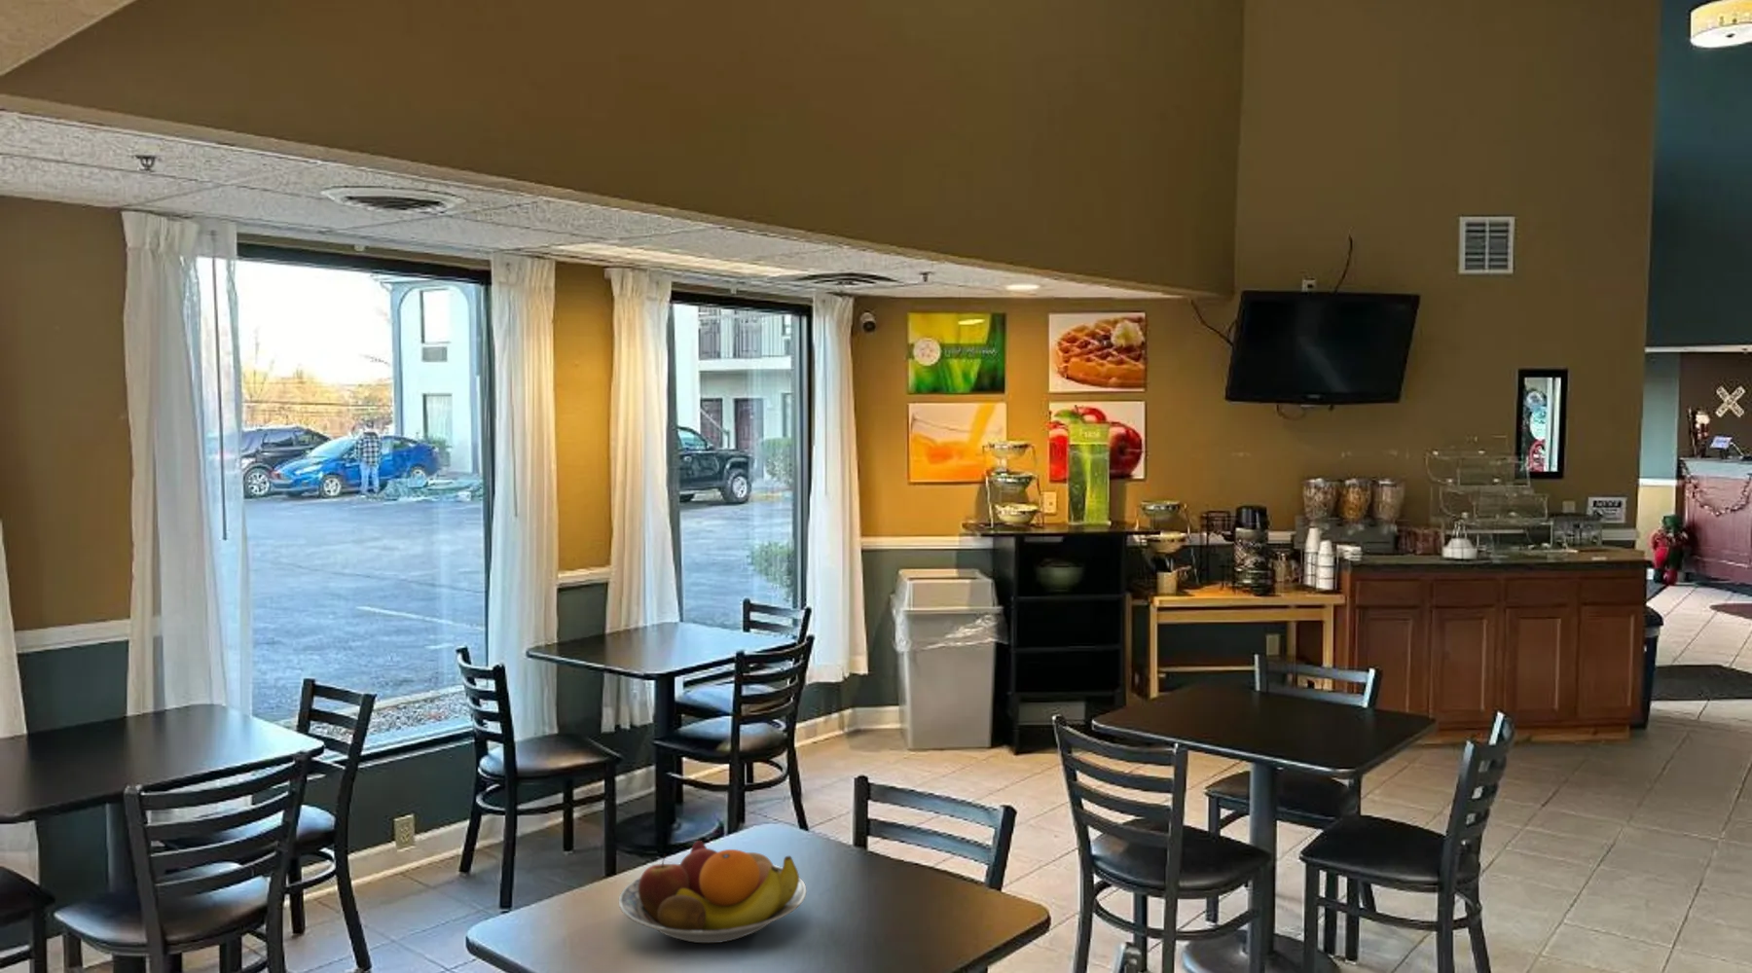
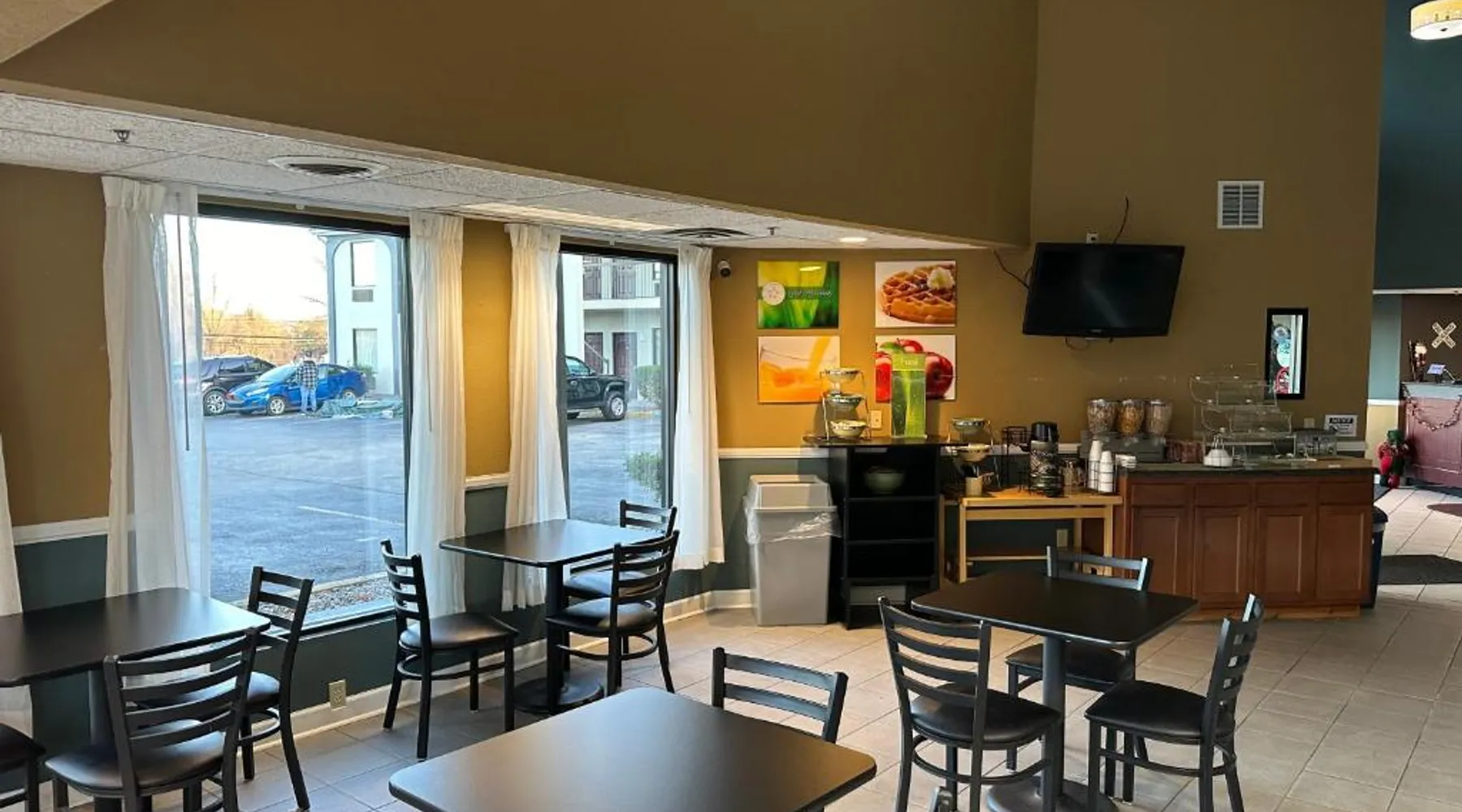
- fruit bowl (713, 884)
